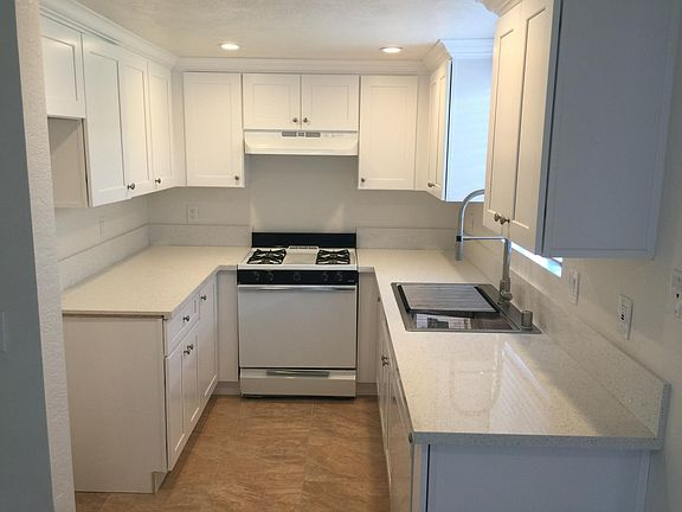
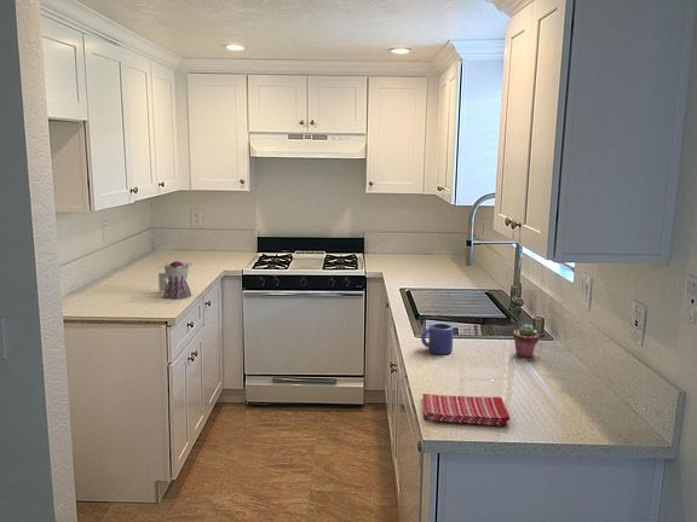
+ mug (436, 338)
+ teapot (174, 278)
+ dish towel (463, 407)
+ potted succulent (525, 340)
